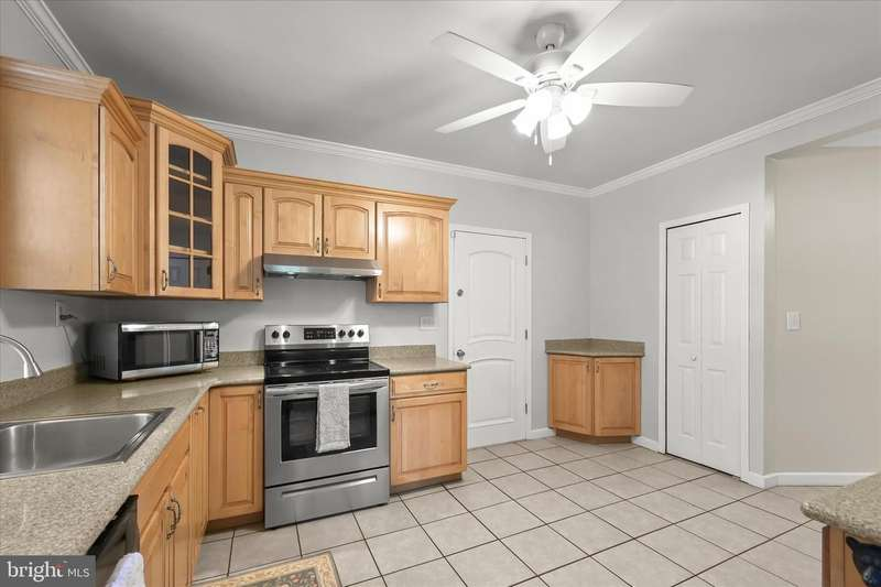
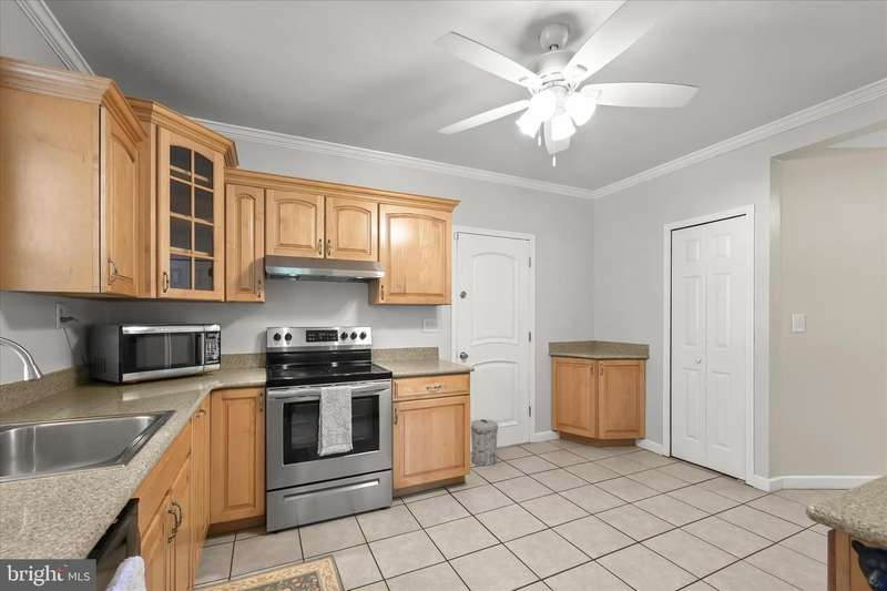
+ trash can (483, 440)
